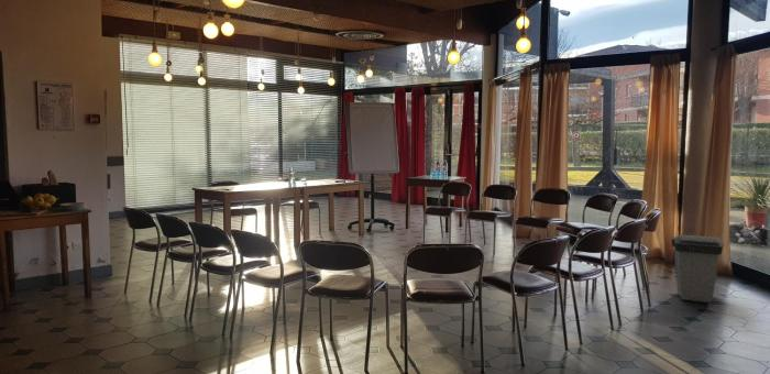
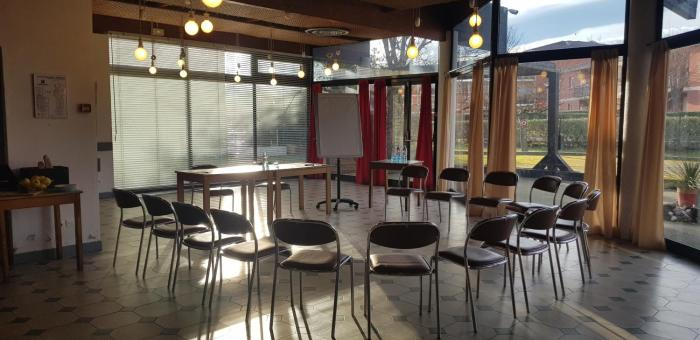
- trash can (695, 266)
